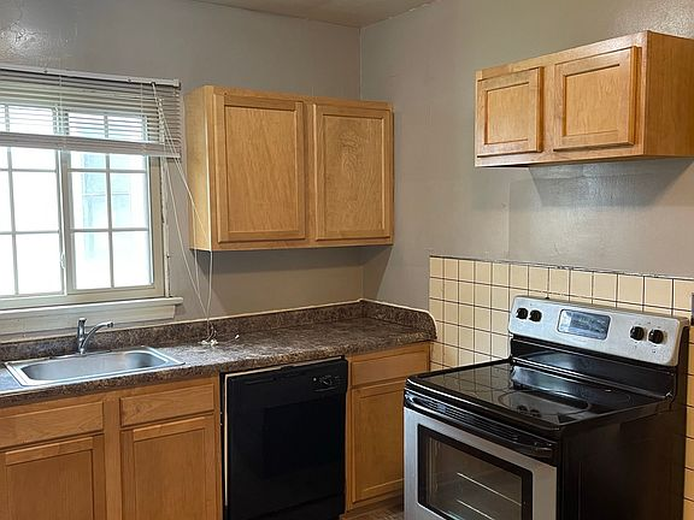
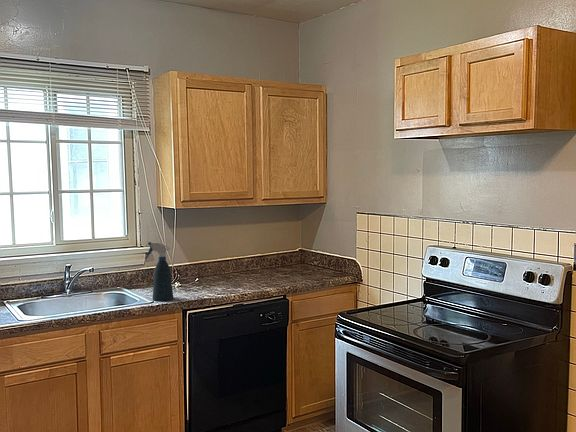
+ spray bottle (160, 270)
